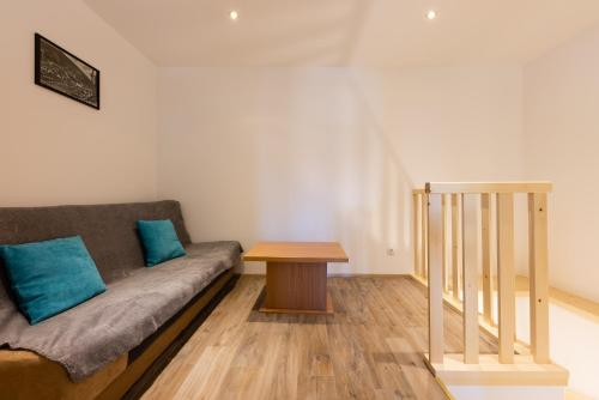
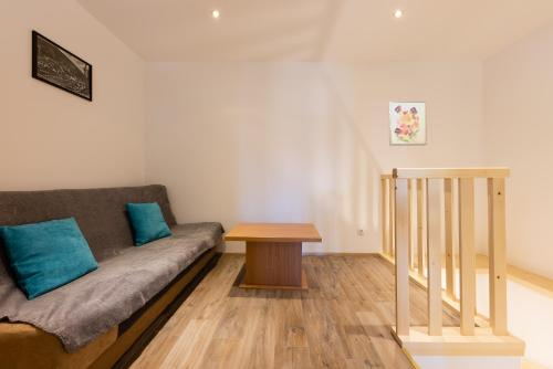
+ wall art (407, 123)
